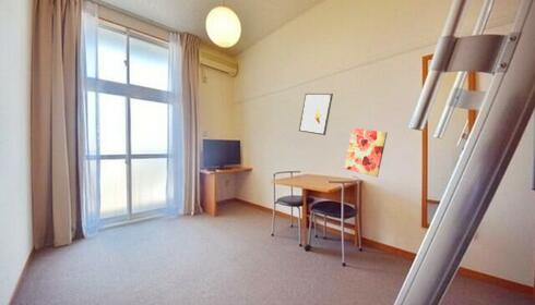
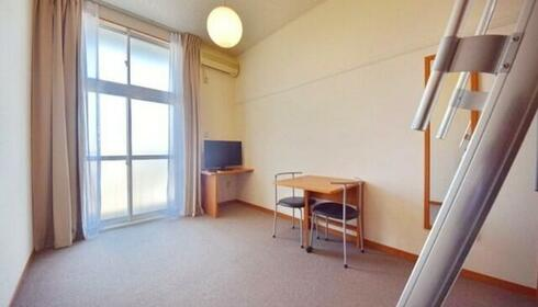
- wall art (364, 151)
- wall art (314, 113)
